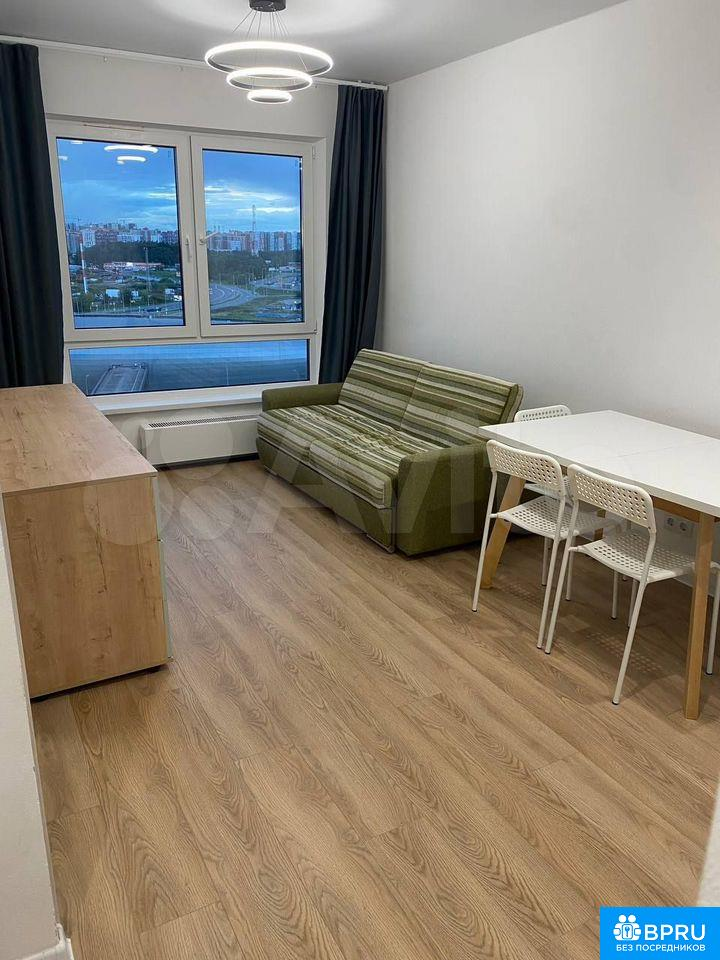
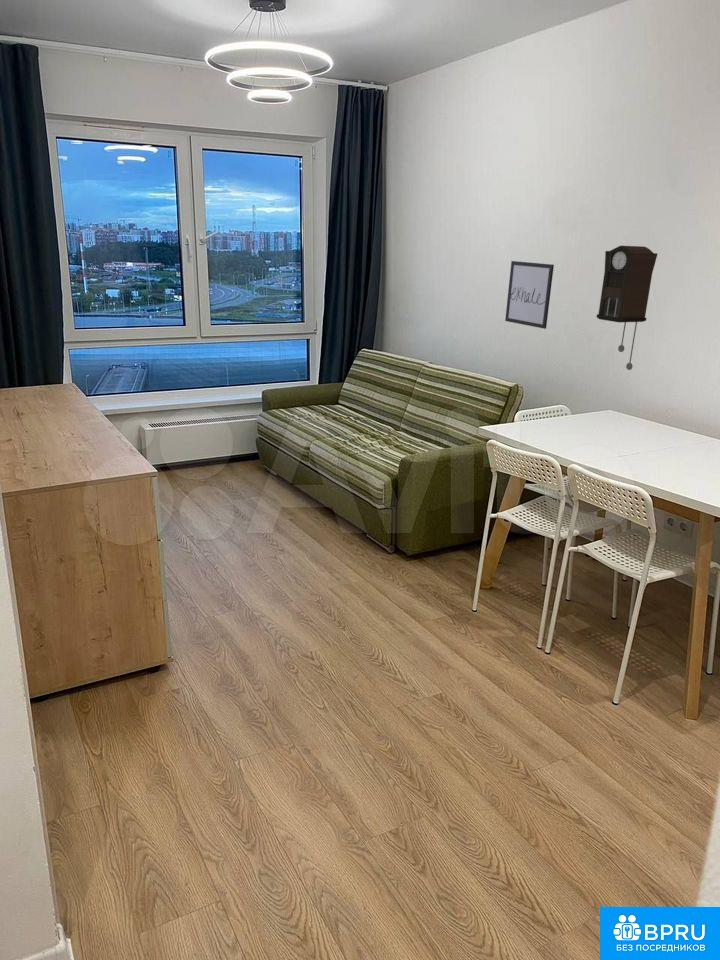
+ wall art (528, 294)
+ pendulum clock (622, 309)
